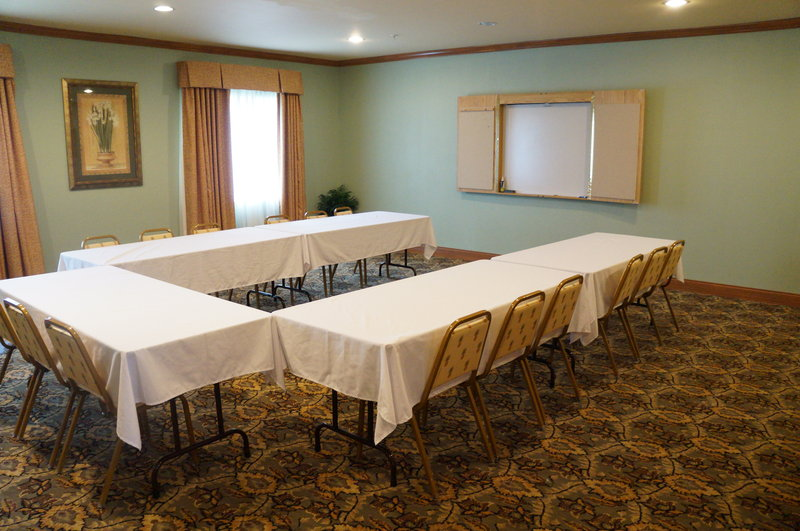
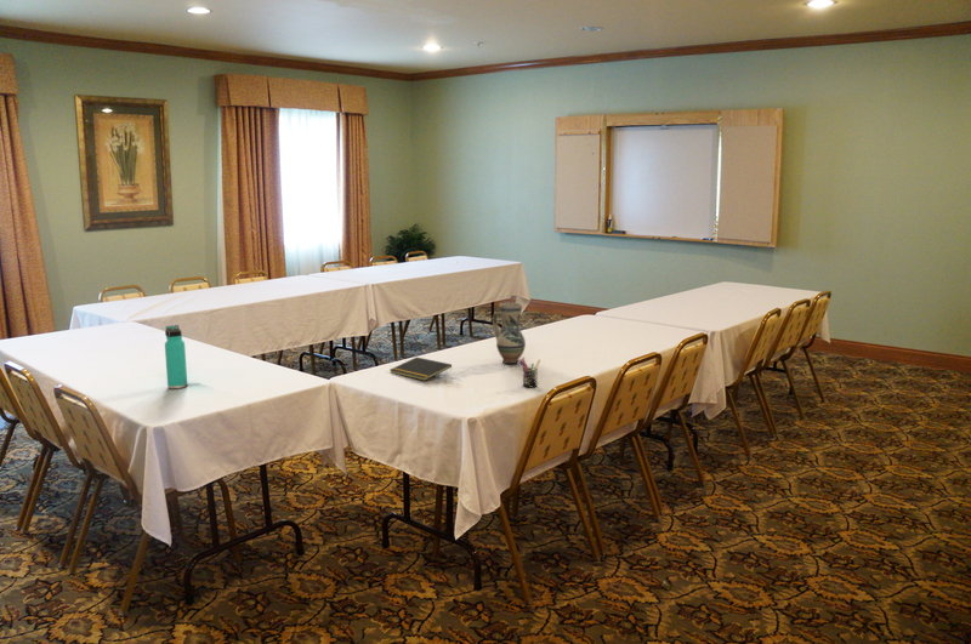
+ notepad (420, 367)
+ pitcher (507, 332)
+ thermos bottle (175, 355)
+ pen holder (529, 371)
